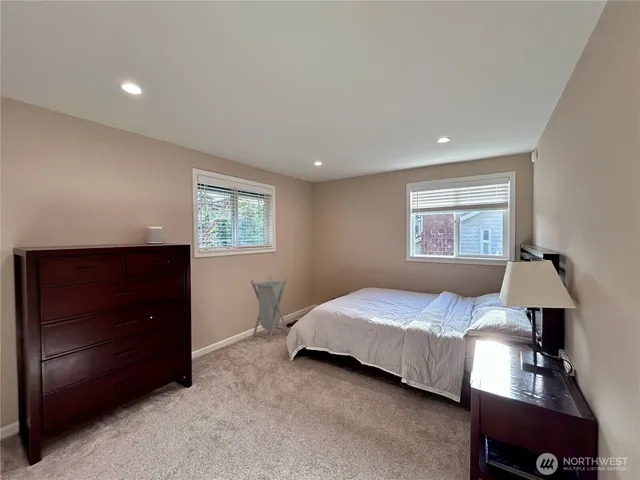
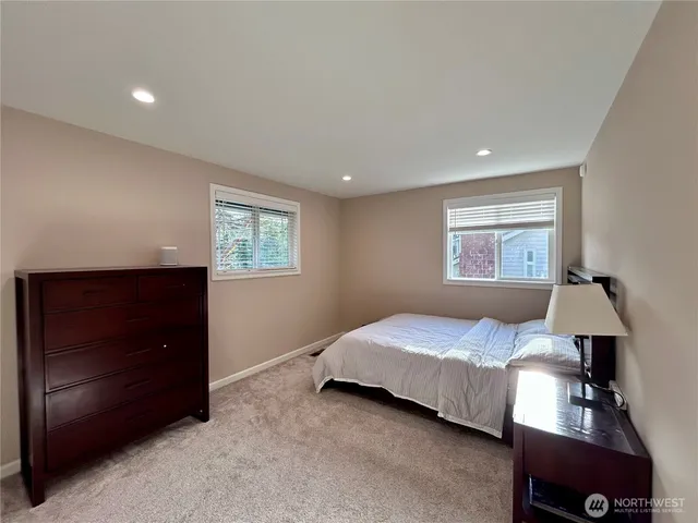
- laundry hamper (269, 307)
